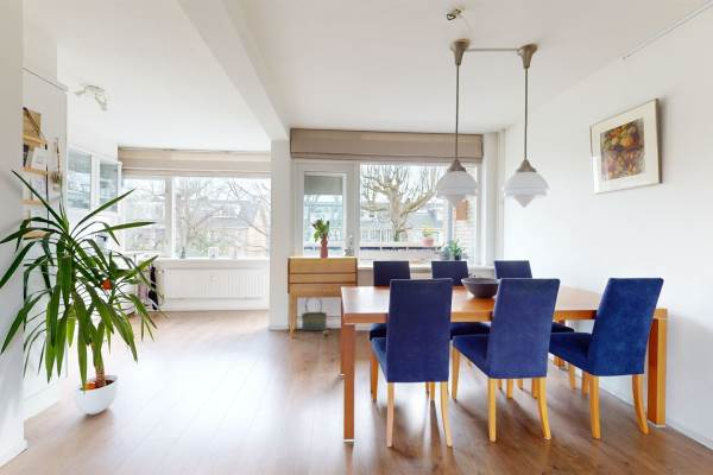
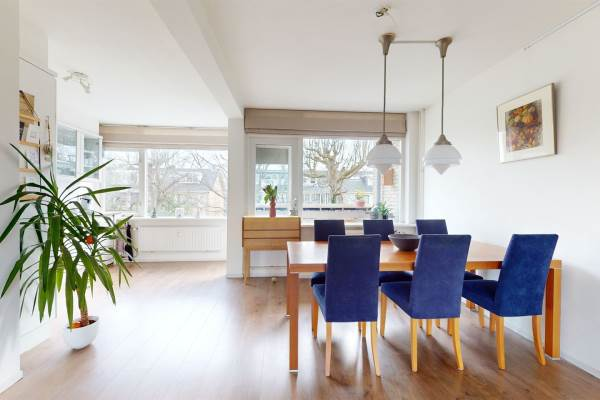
- basket (314, 312)
